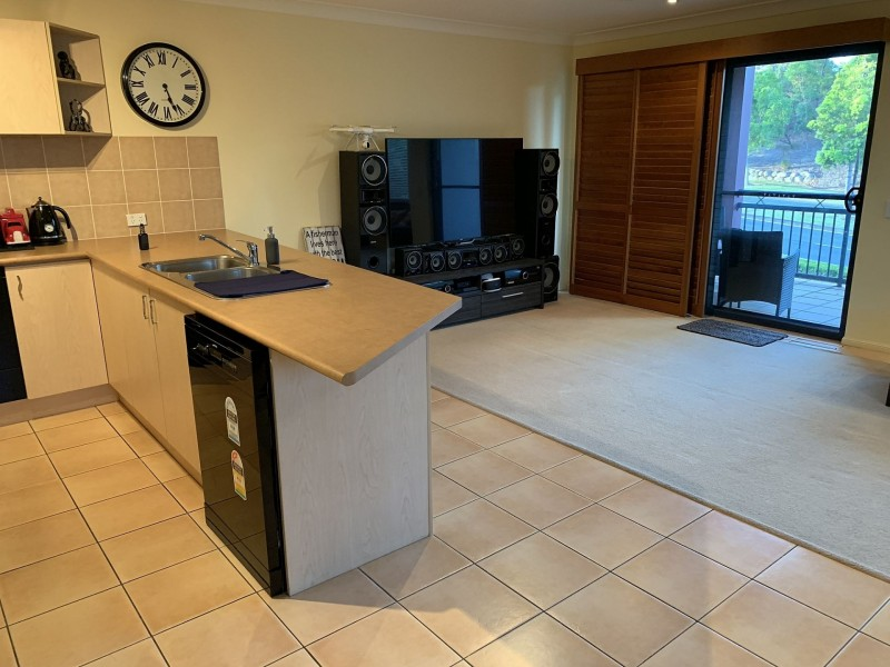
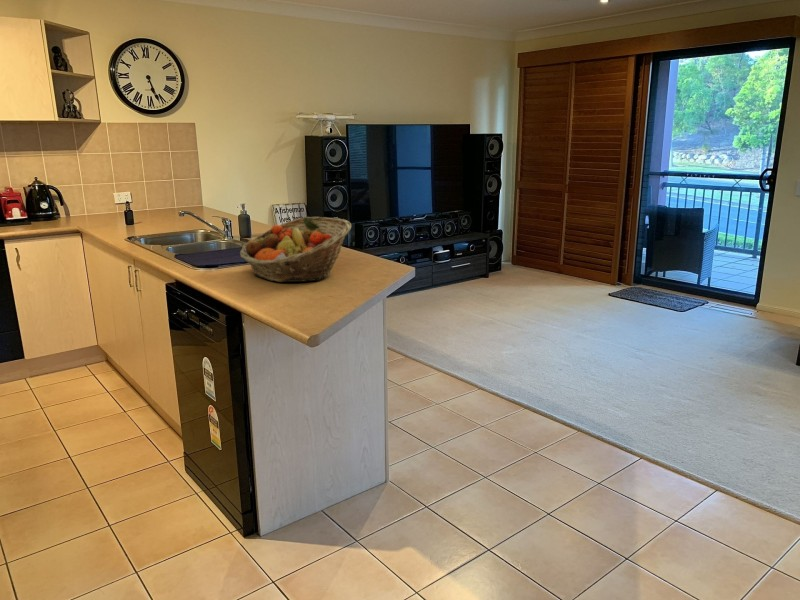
+ fruit basket (296, 247)
